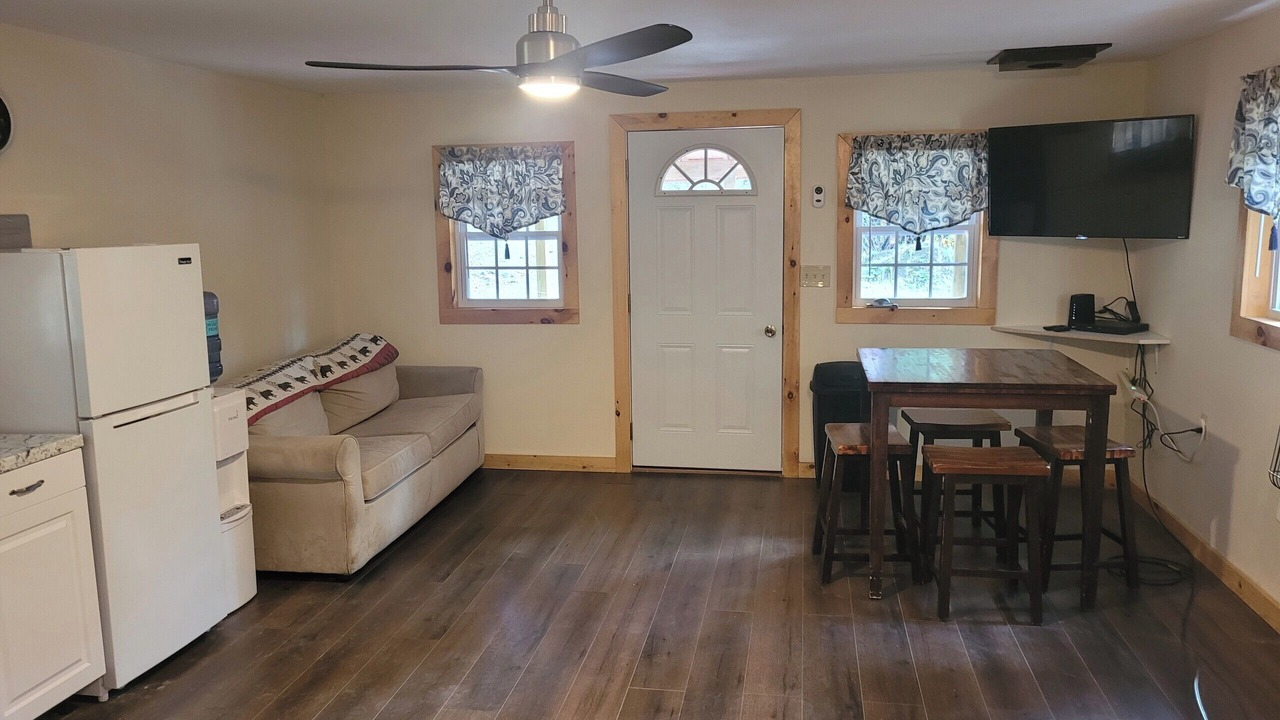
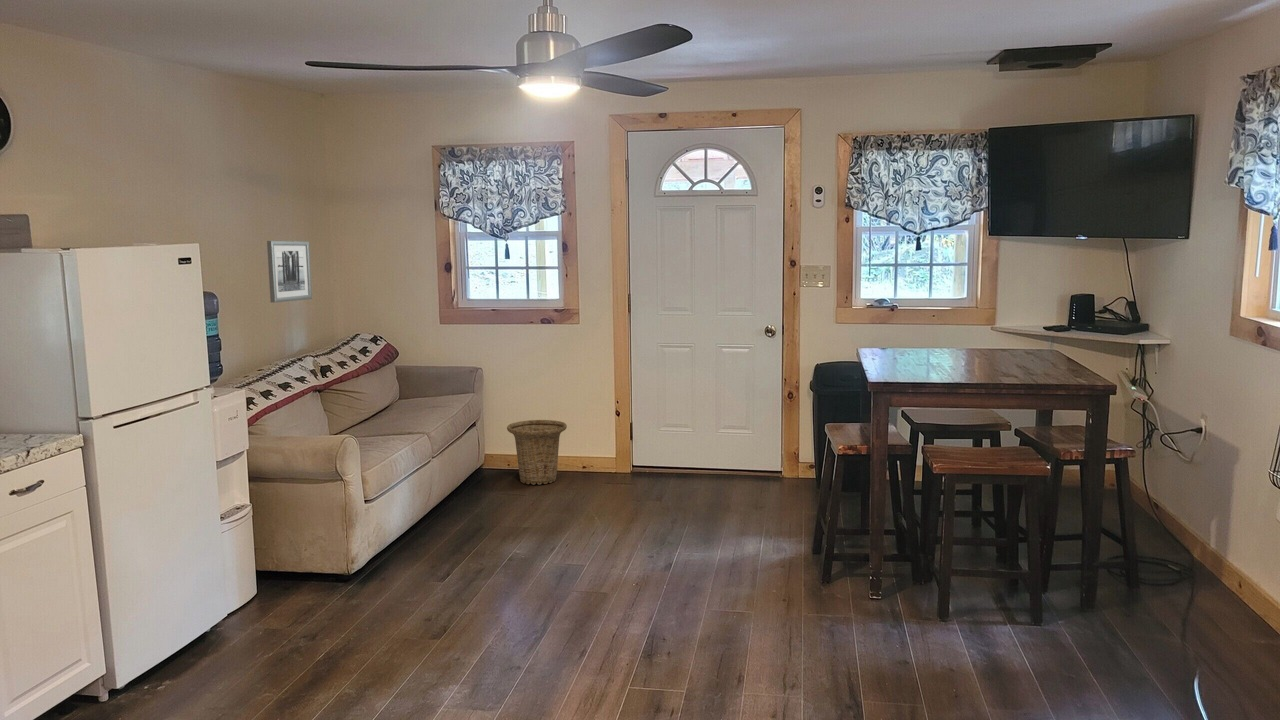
+ wall art (290, 271)
+ basket (537, 452)
